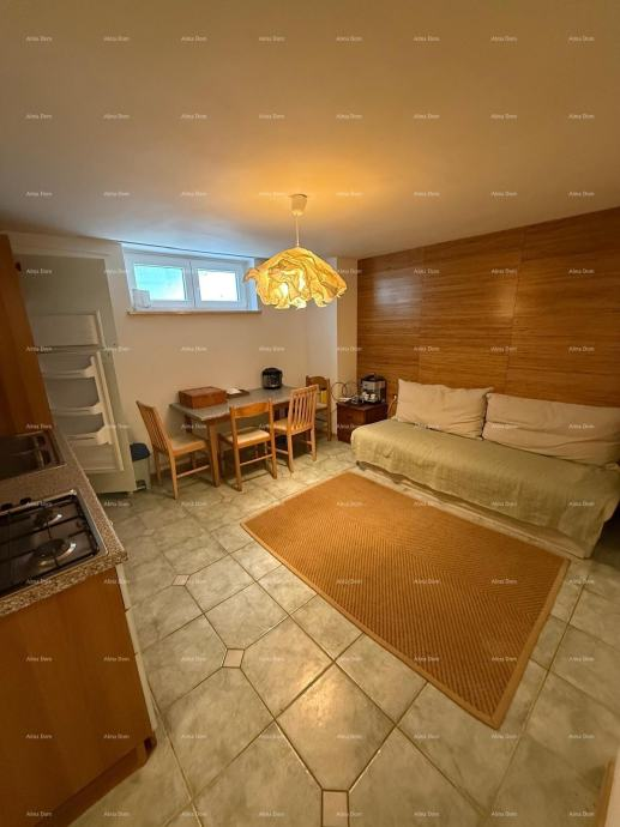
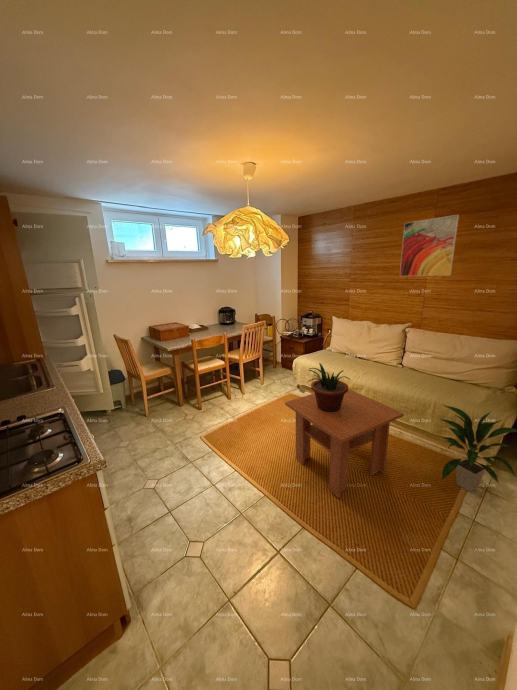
+ indoor plant (470, 448)
+ potted plant (326, 389)
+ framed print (426, 248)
+ coffee table (339, 437)
